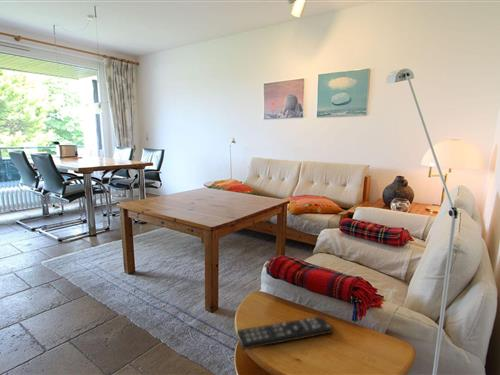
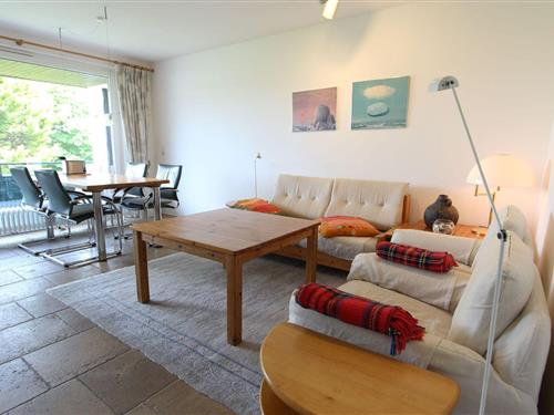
- remote control (285, 330)
